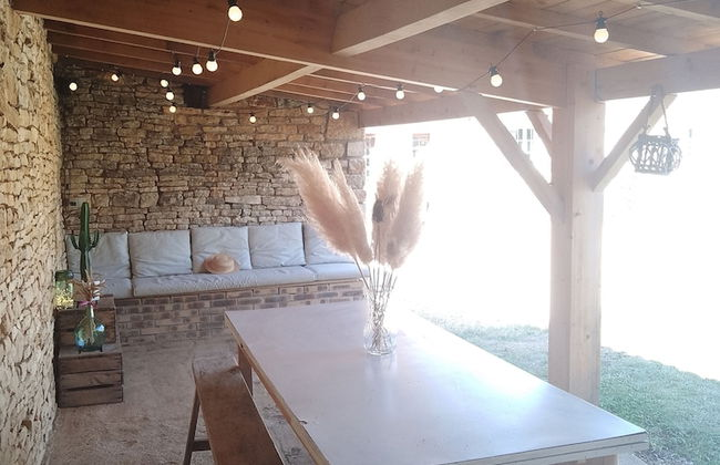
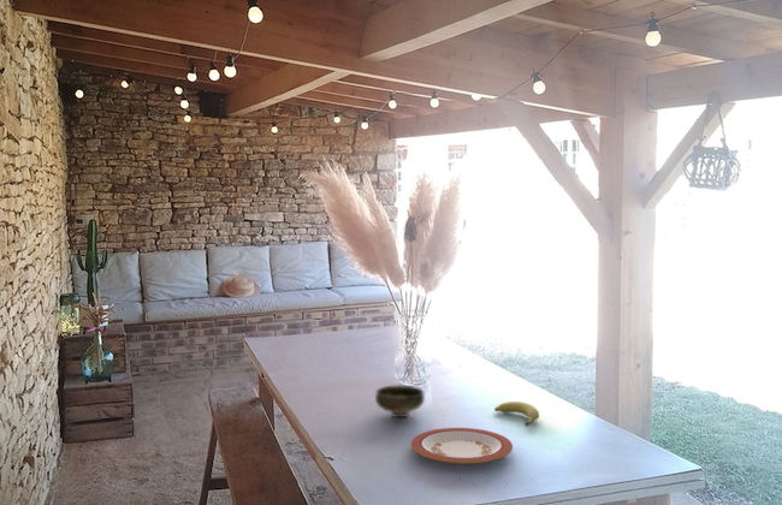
+ fruit (520, 411)
+ bowl (399, 403)
+ plate (461, 447)
